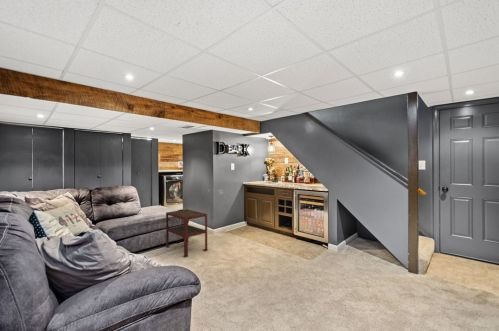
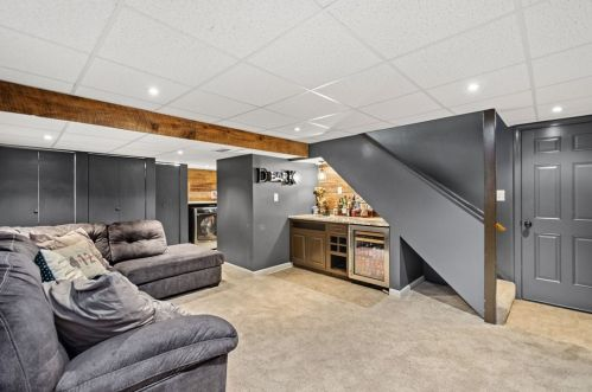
- side table (186, 230)
